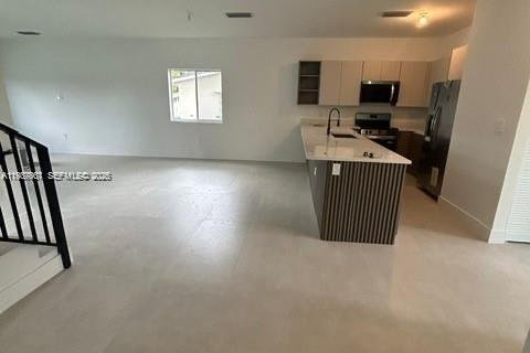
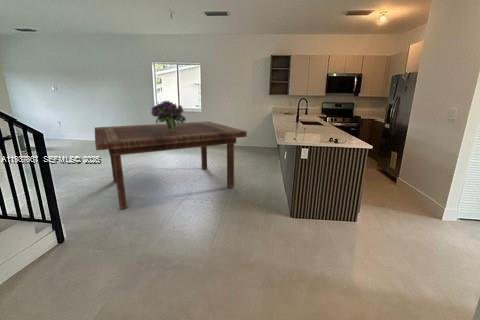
+ dining table (169, 149)
+ bouquet (169, 115)
